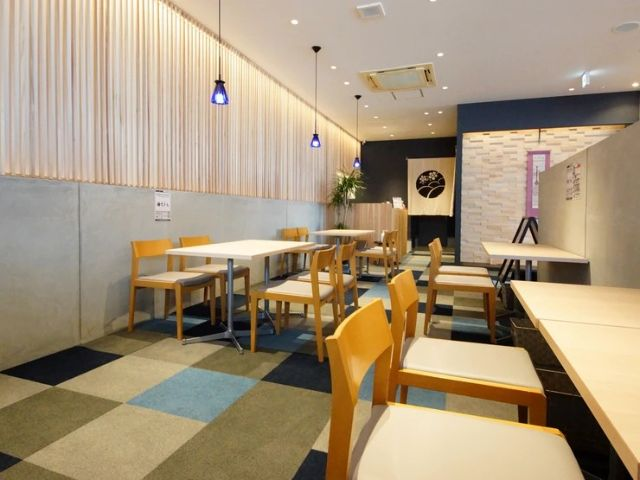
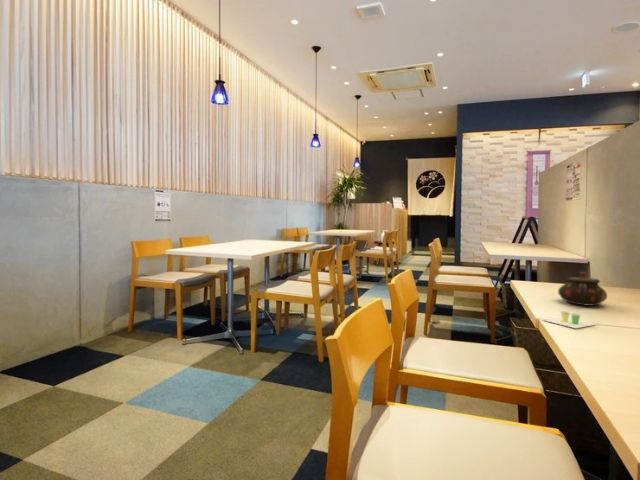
+ teapot (582, 287)
+ cup (568, 317)
